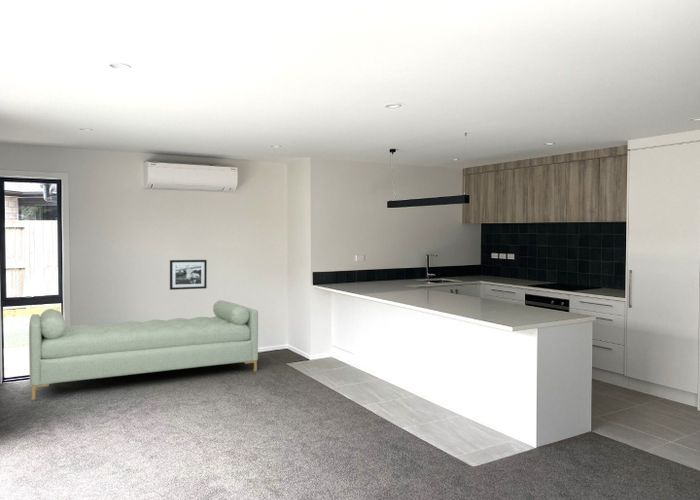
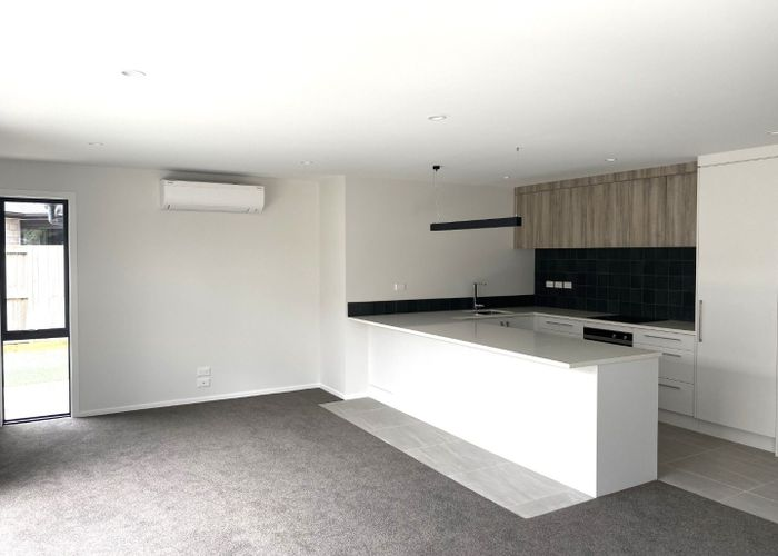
- sofa (148, 341)
- picture frame (188, 274)
